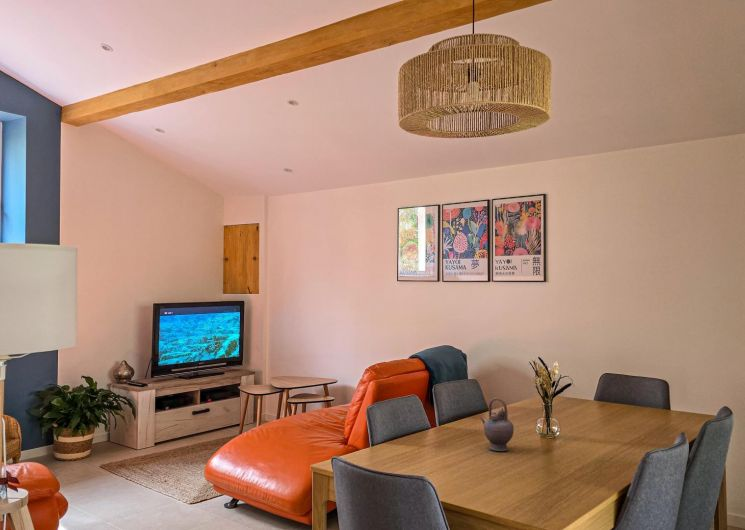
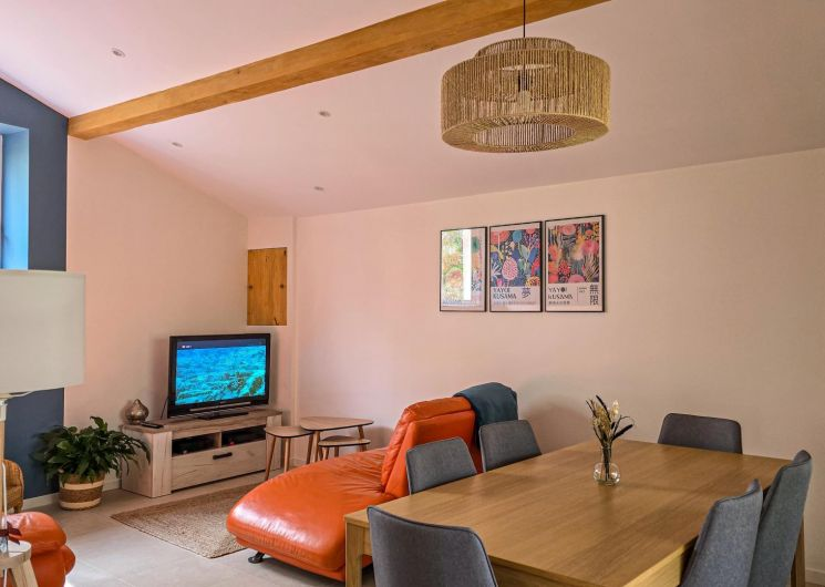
- teapot (495, 423)
